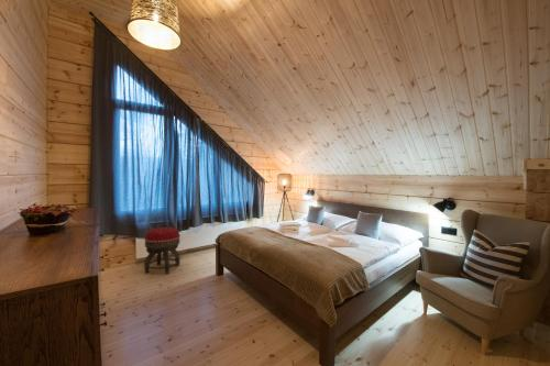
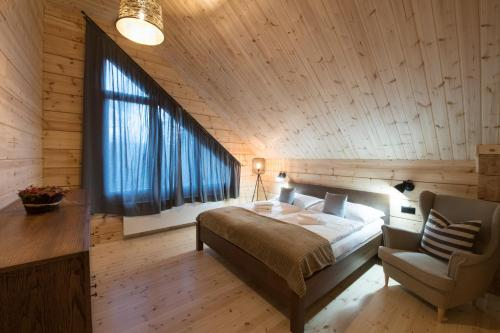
- footstool (162, 248)
